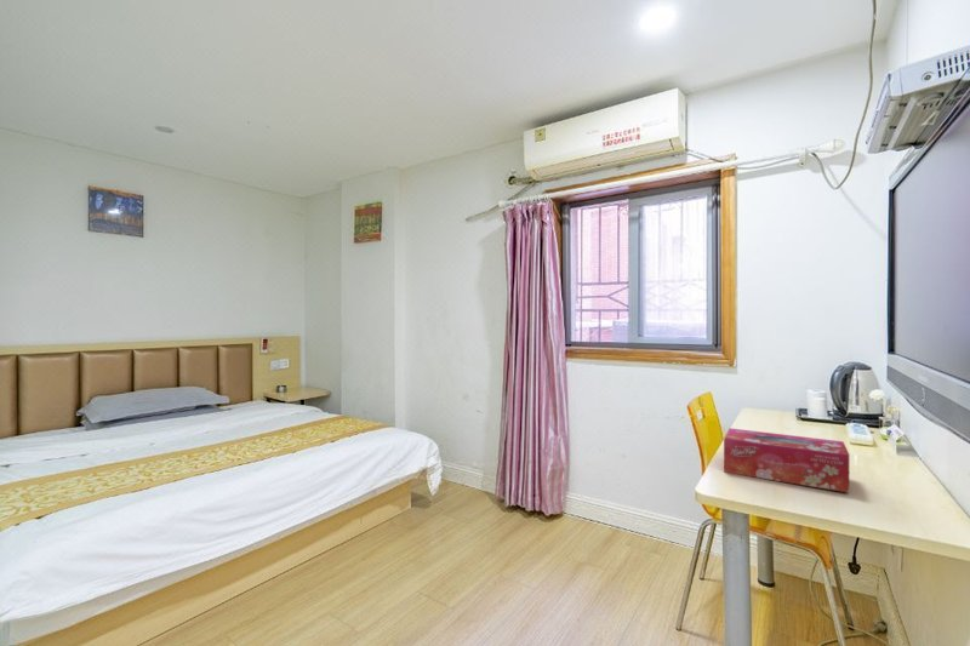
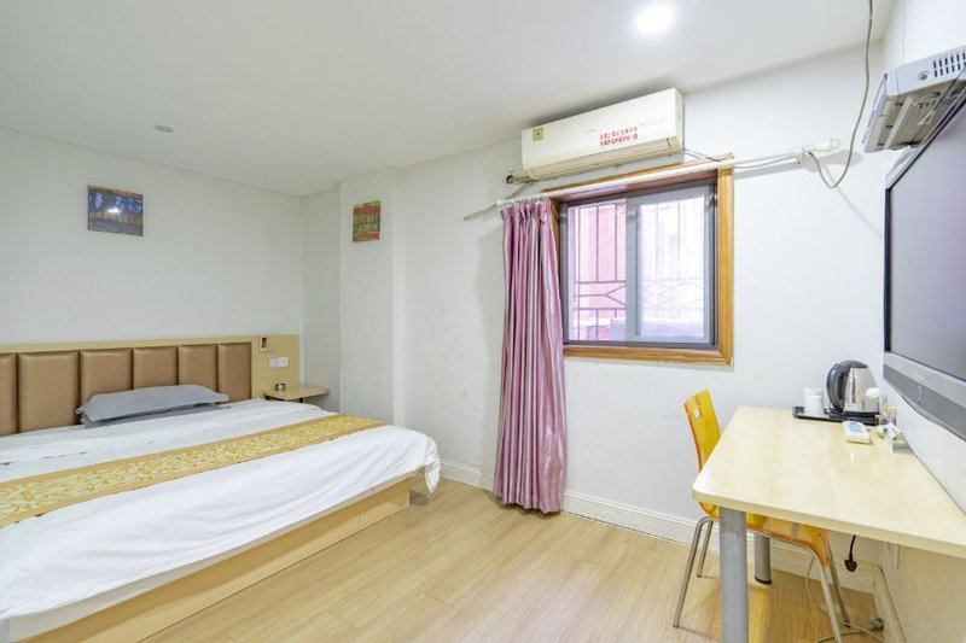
- tissue box (782, 457)
